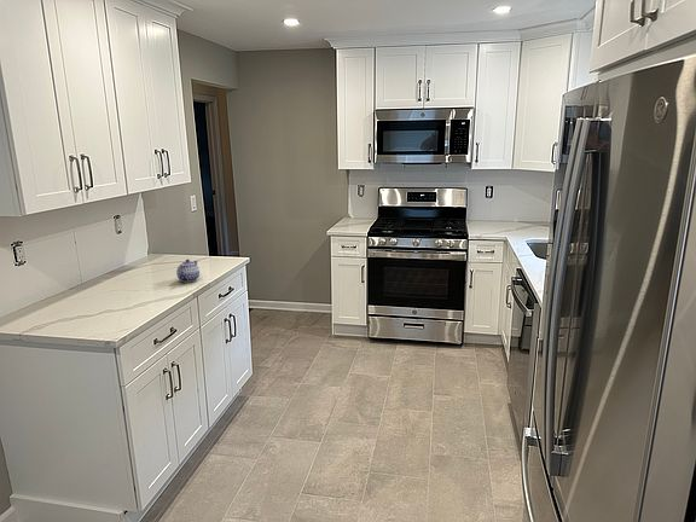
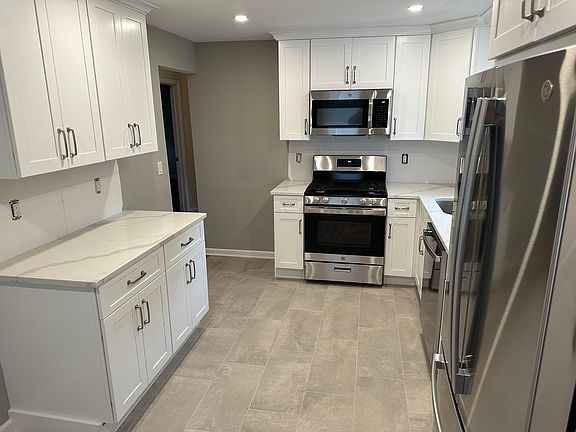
- teapot (187, 269)
